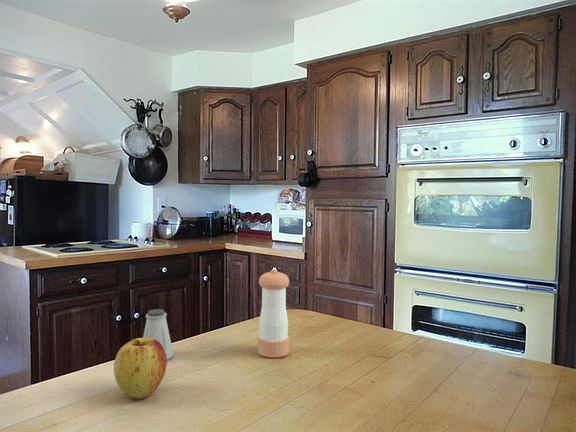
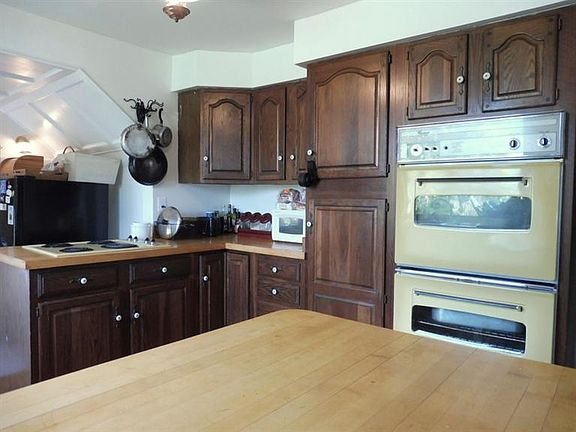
- apple (140, 366)
- saltshaker (156, 333)
- pepper shaker (273, 310)
